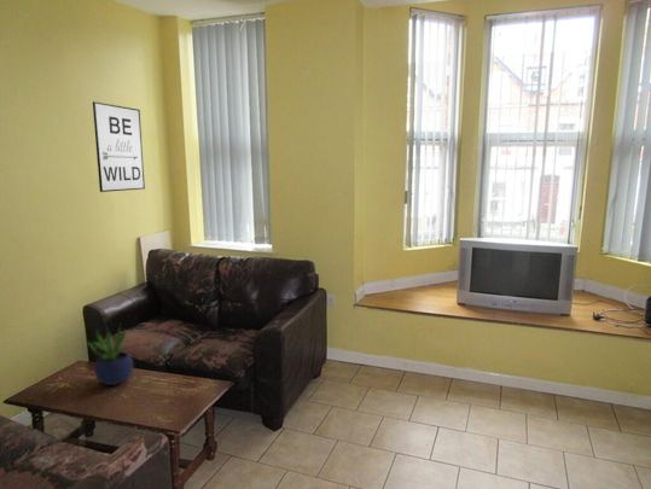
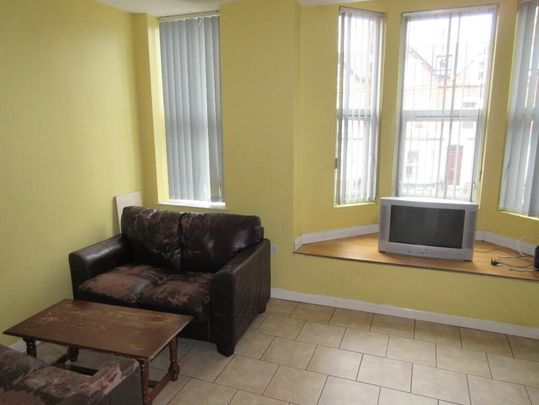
- potted plant (110, 355)
- wall art (121, 149)
